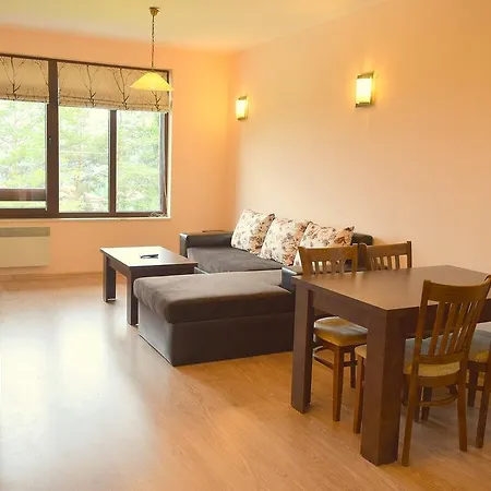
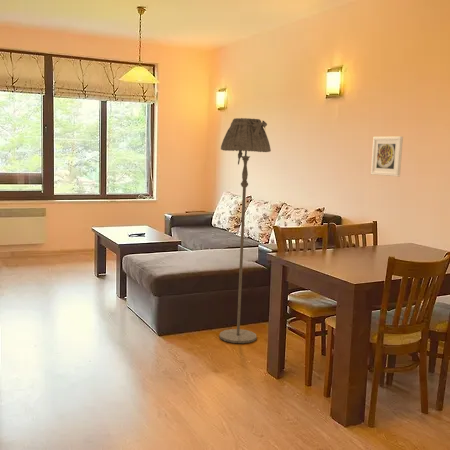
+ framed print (386, 156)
+ floor lamp (242, 230)
